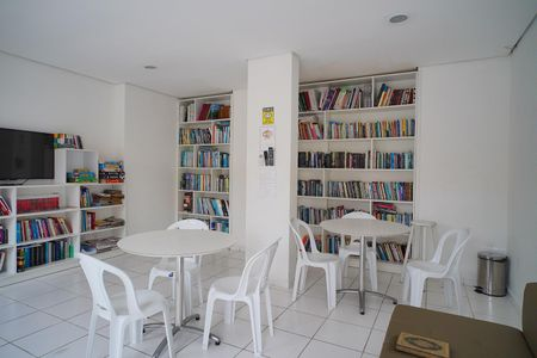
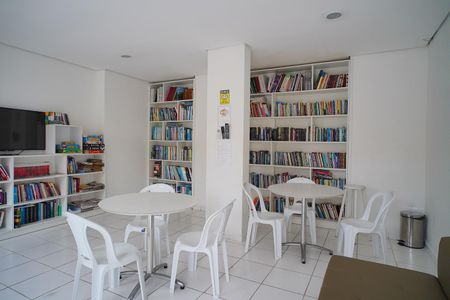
- hardback book (422, 346)
